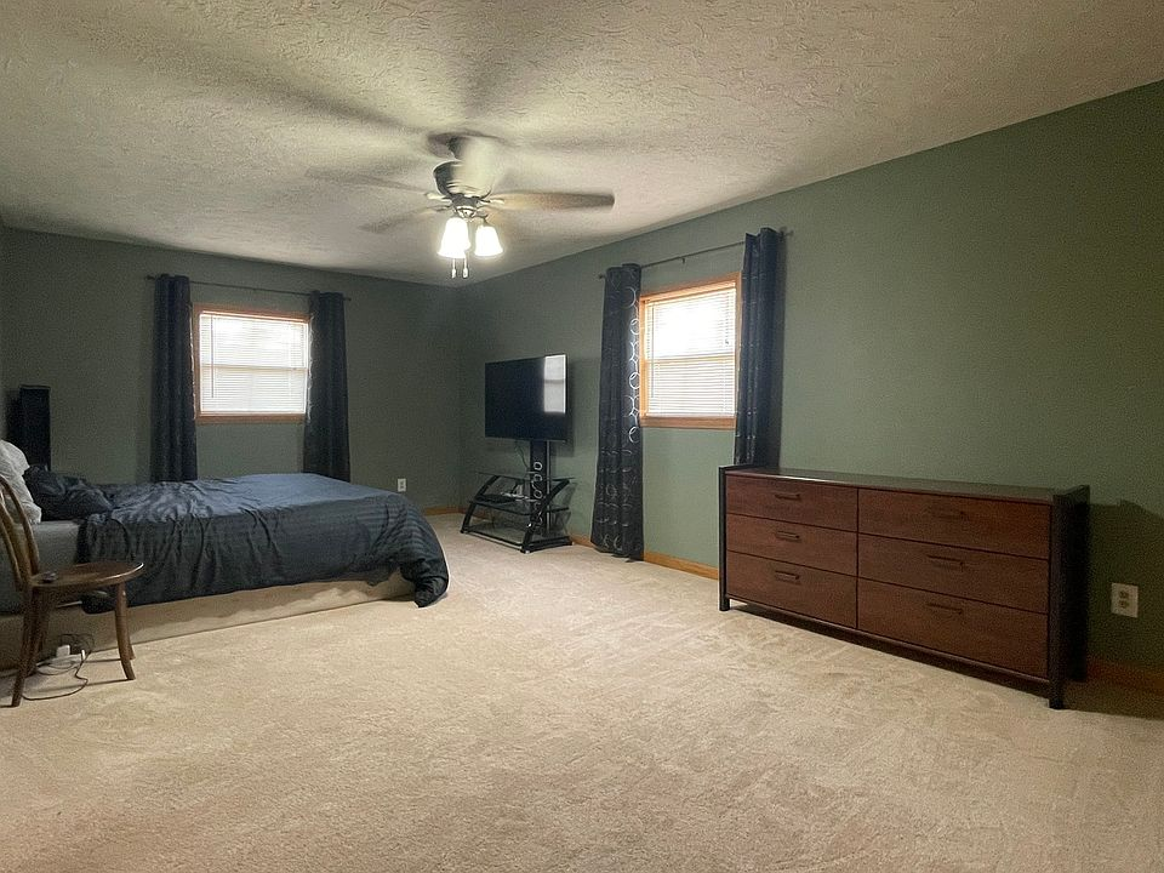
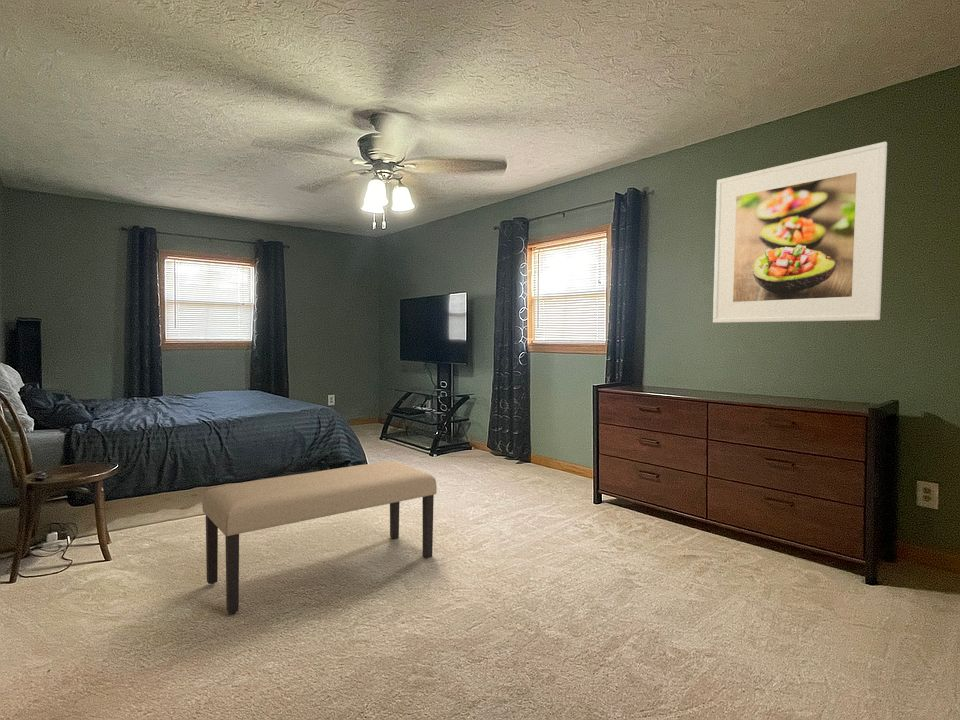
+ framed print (790, 242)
+ bench (324, 516)
